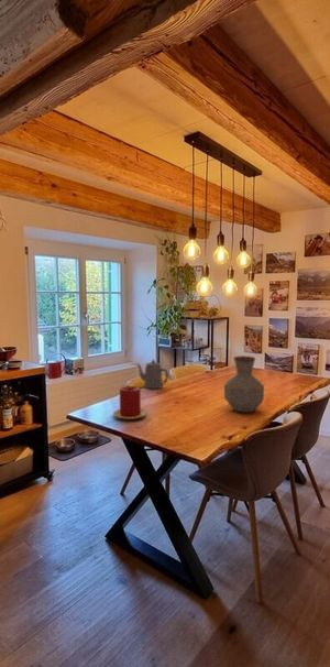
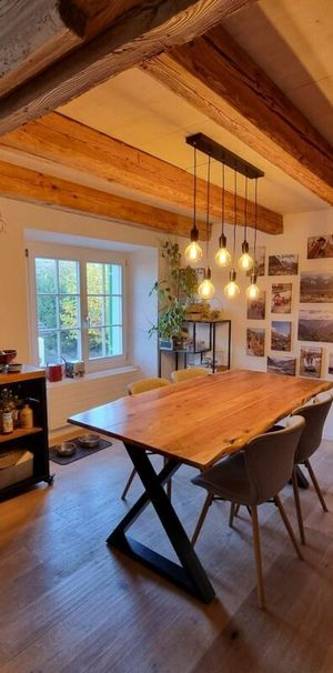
- candle (130, 402)
- teapot (152, 373)
- vase (243, 383)
